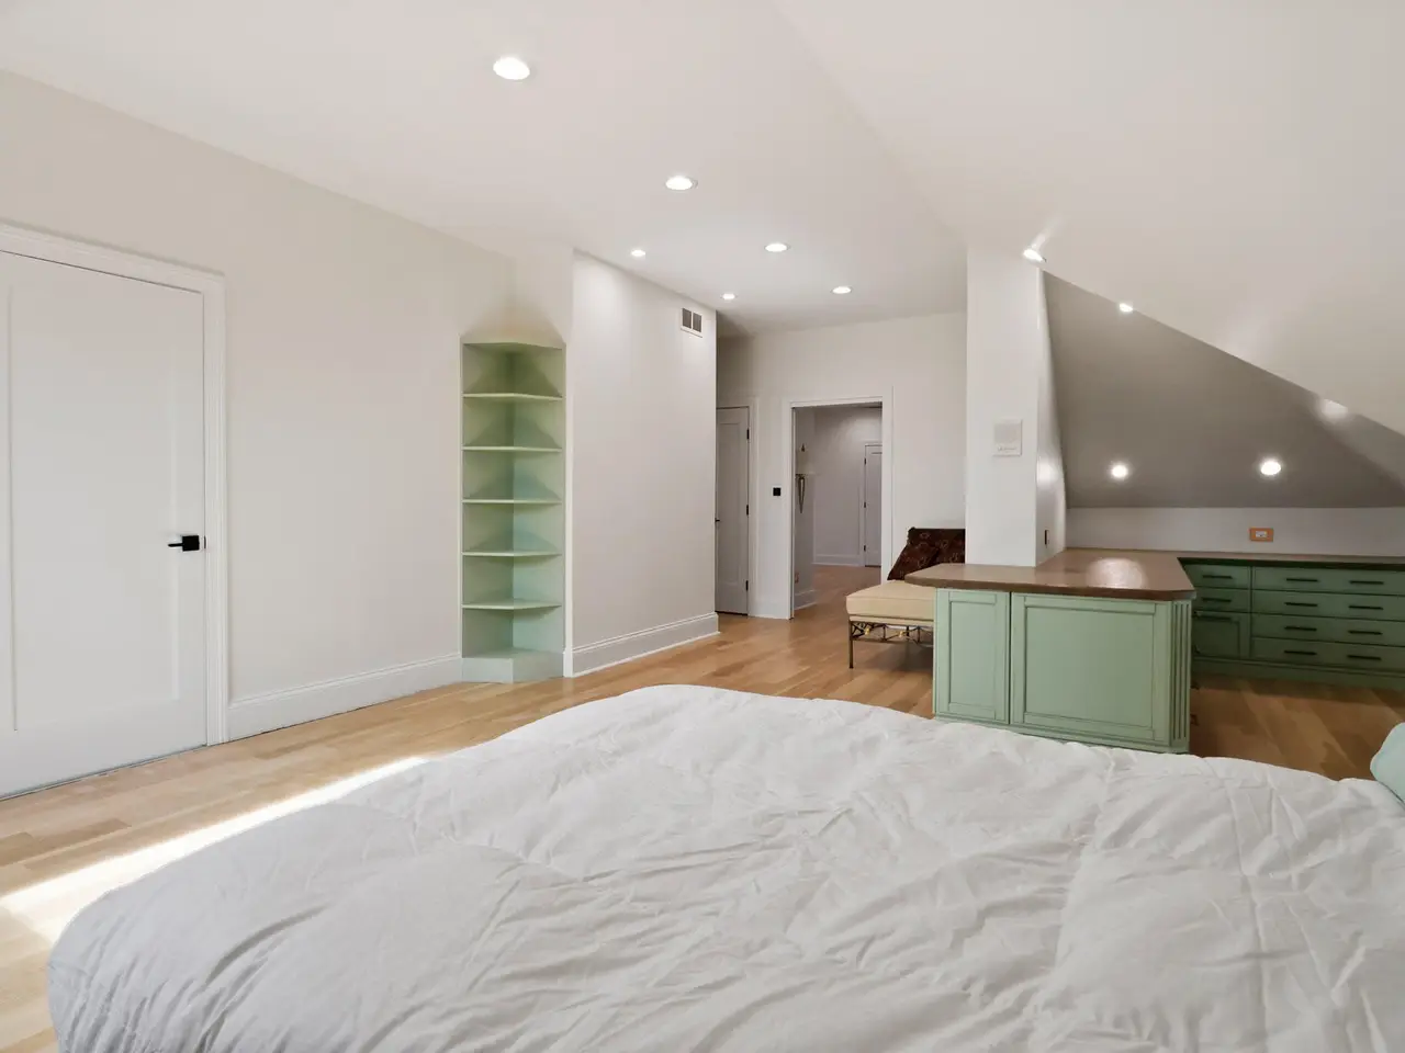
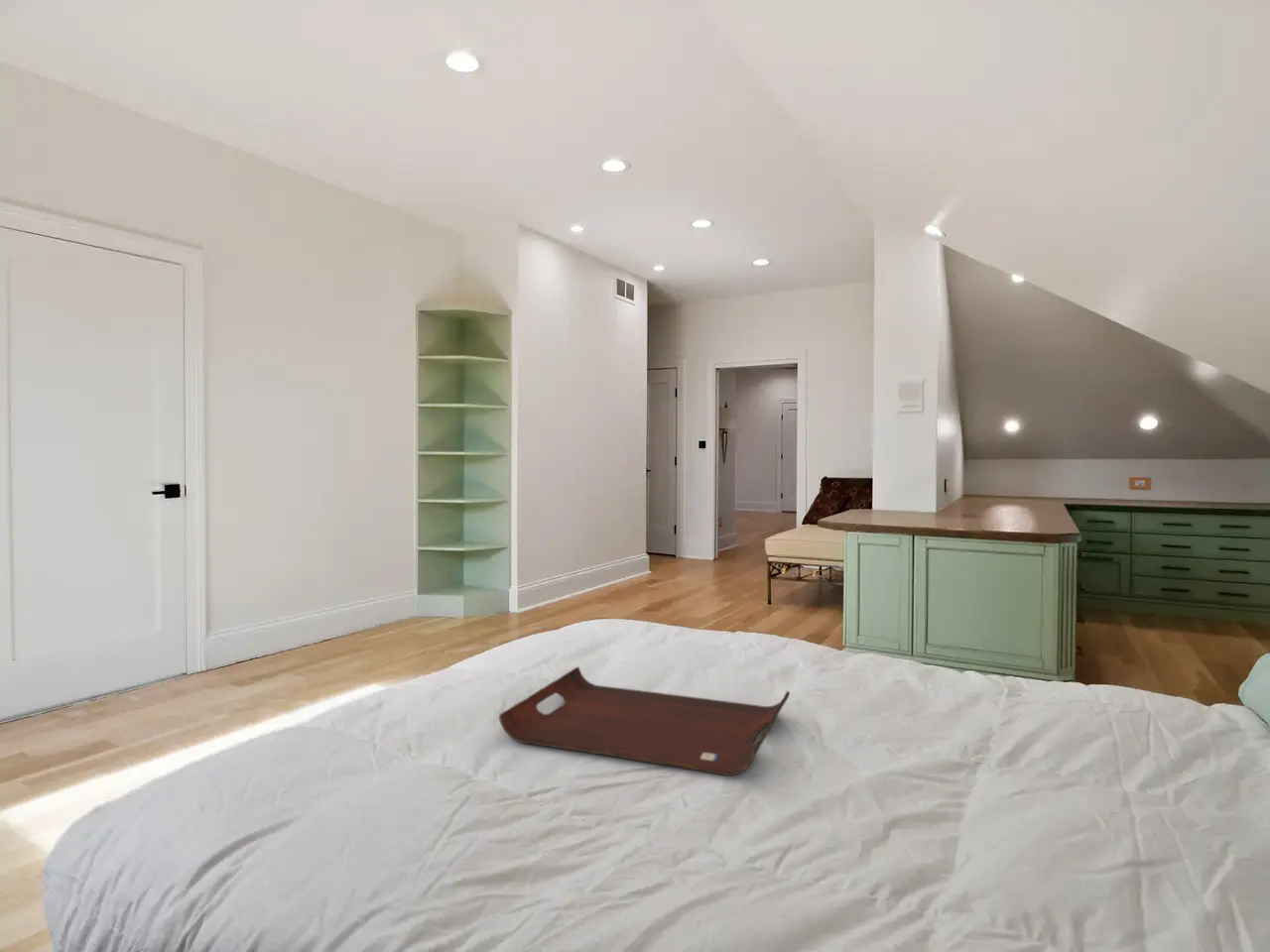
+ serving tray (651, 713)
